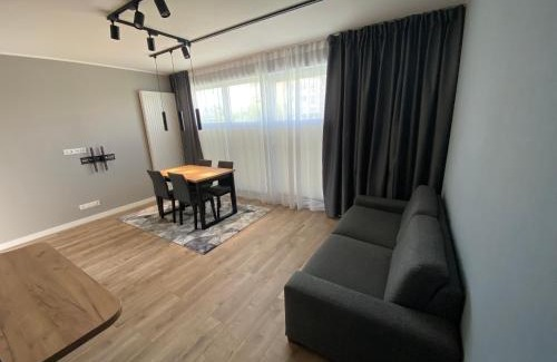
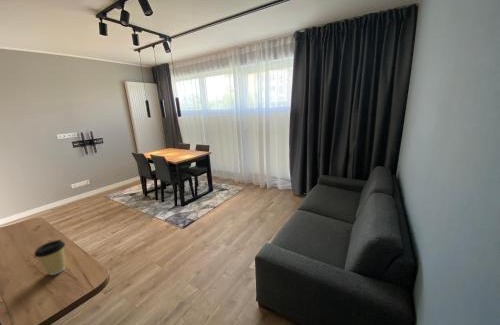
+ coffee cup (53, 257)
